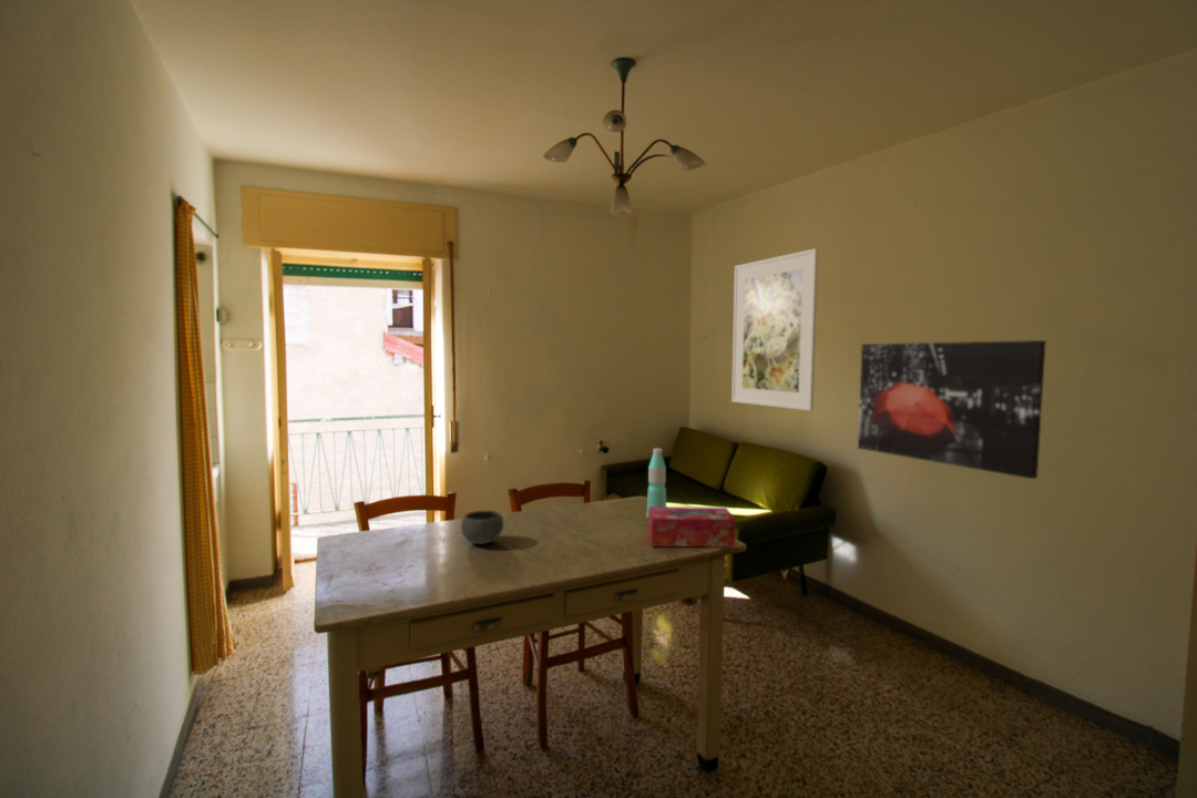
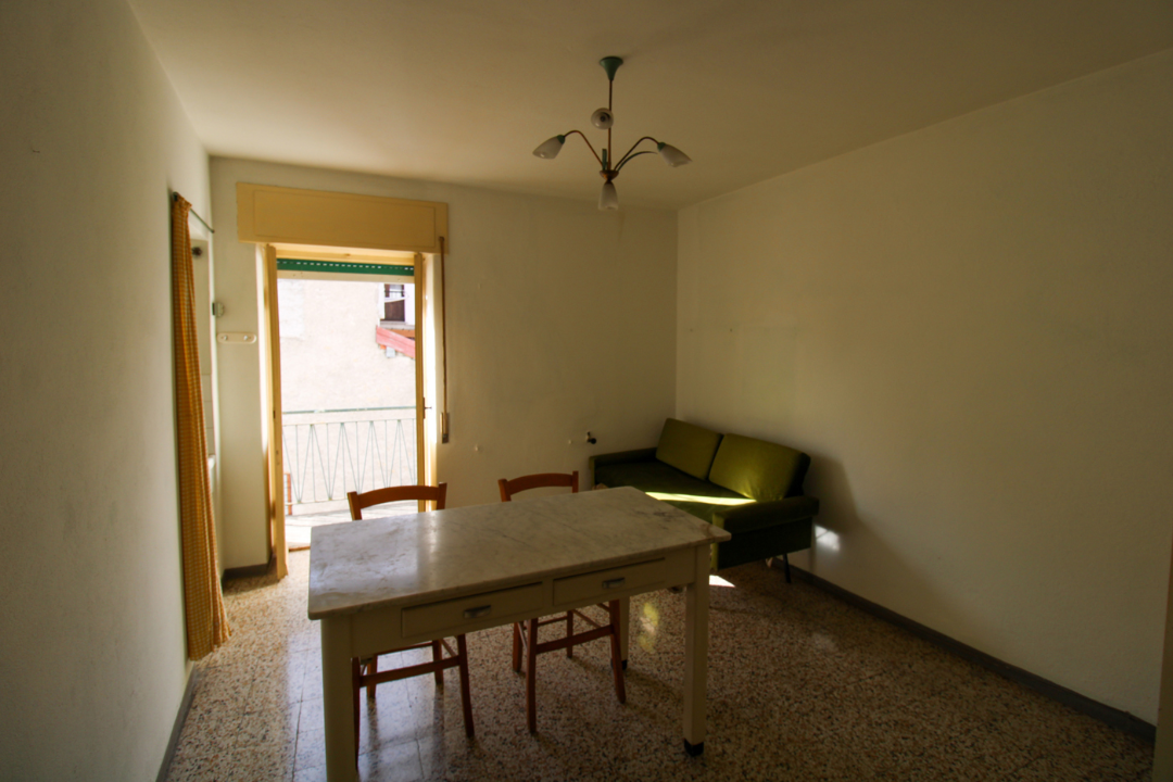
- wall art (938, 402)
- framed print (770, 332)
- bowl (482, 528)
- water bottle (656, 482)
- tissue box (689, 525)
